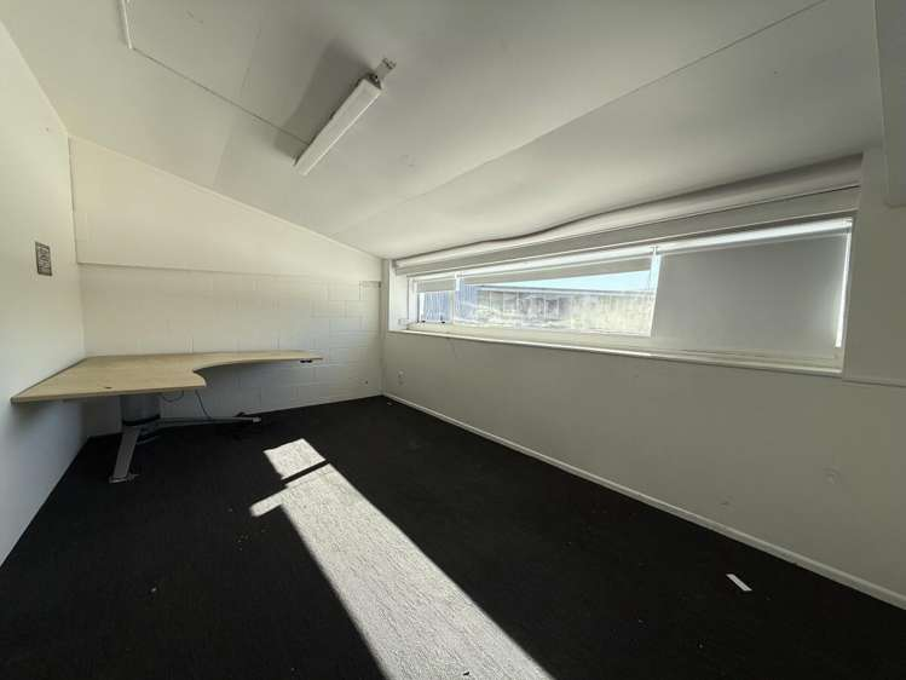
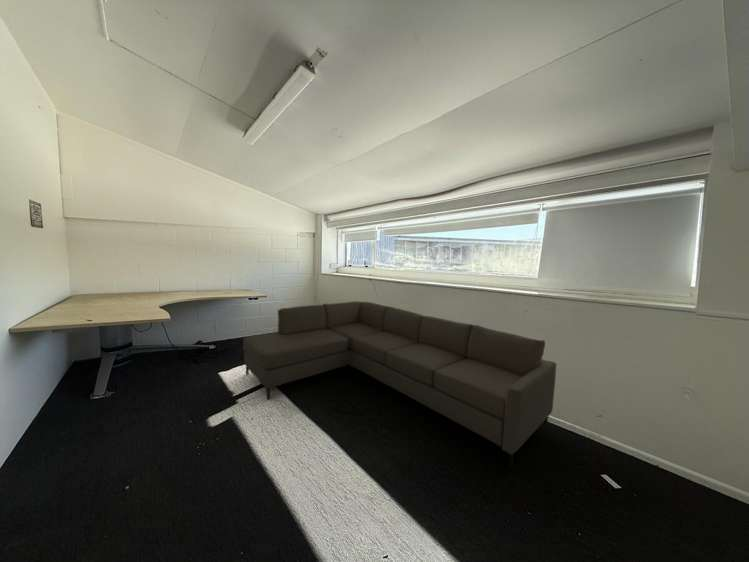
+ sofa (373, 359)
